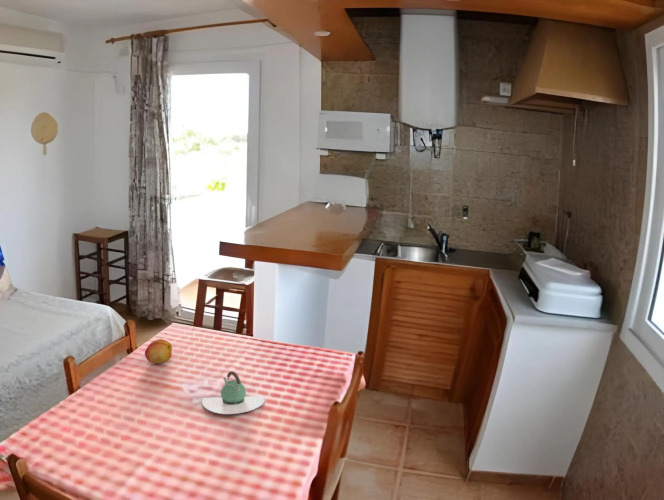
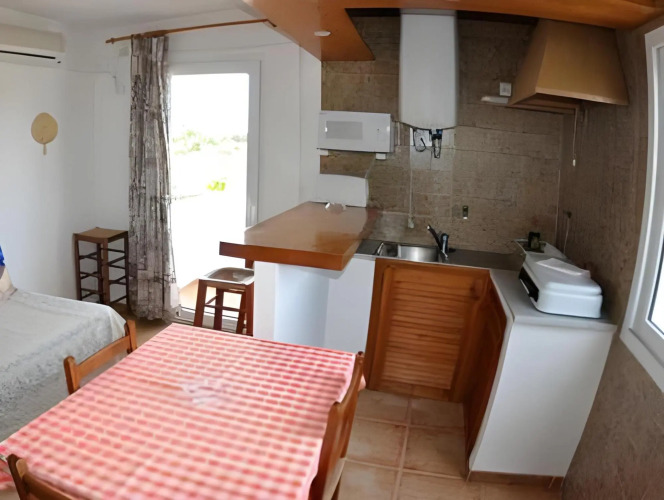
- fruit (159, 351)
- teapot (233, 386)
